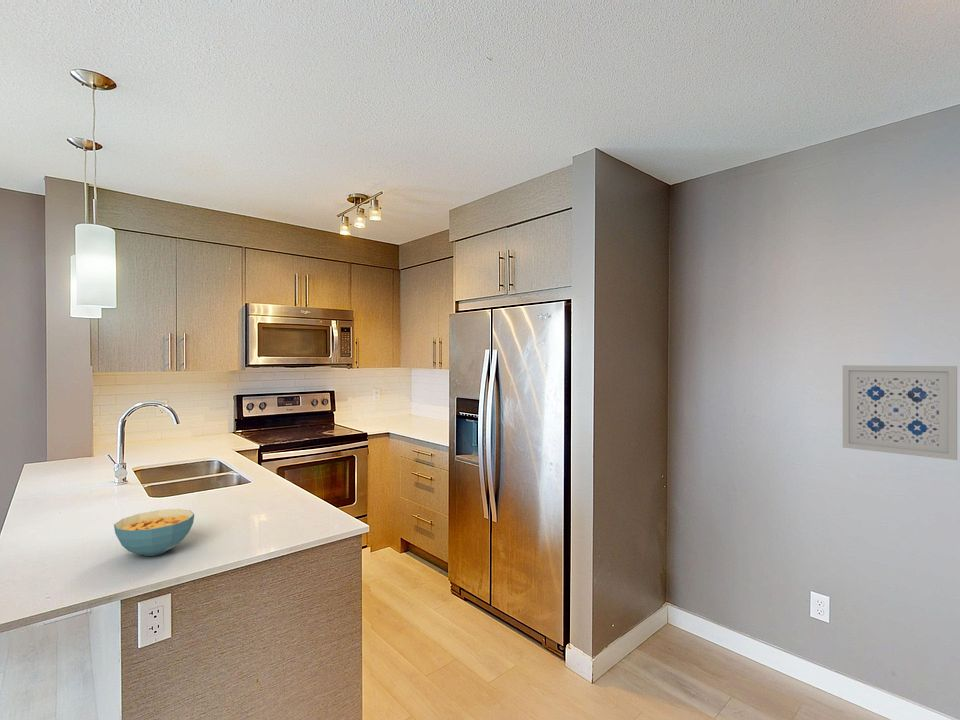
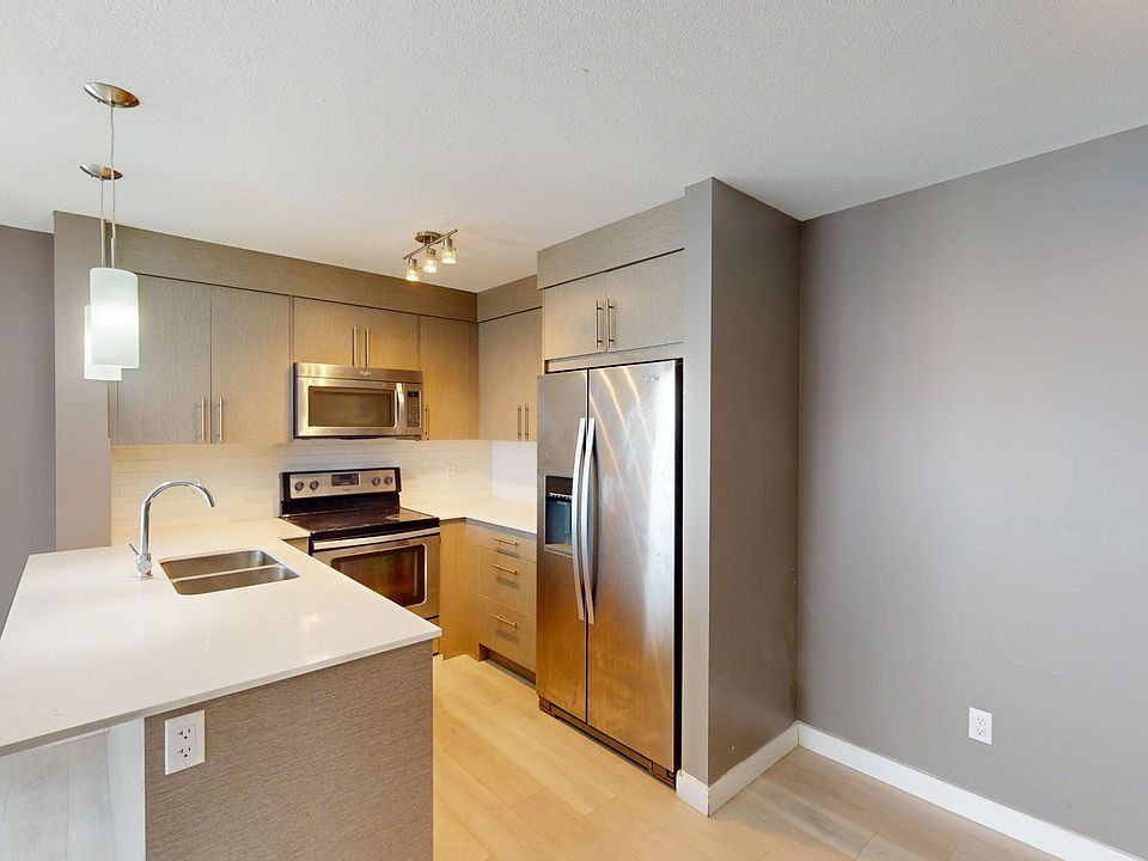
- cereal bowl (155, 535)
- wall art (896, 409)
